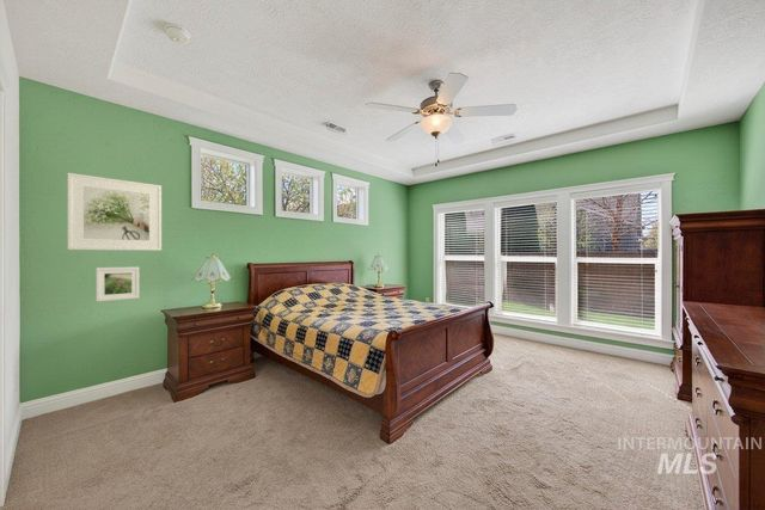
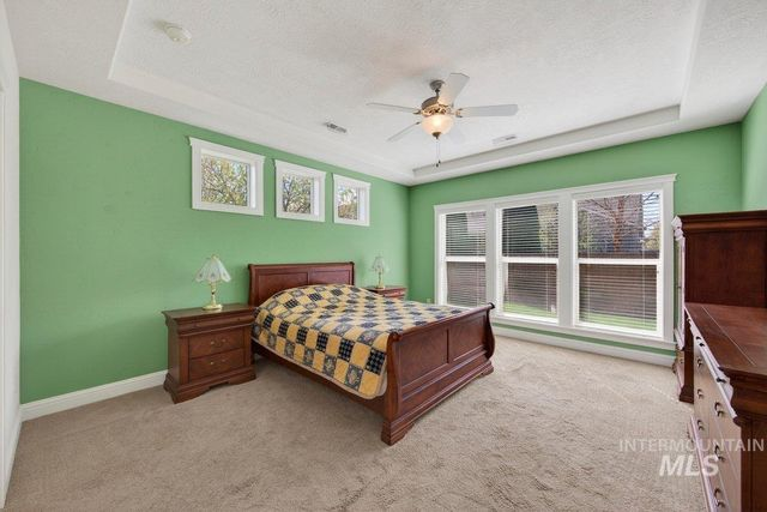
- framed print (118, 214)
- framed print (118, 283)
